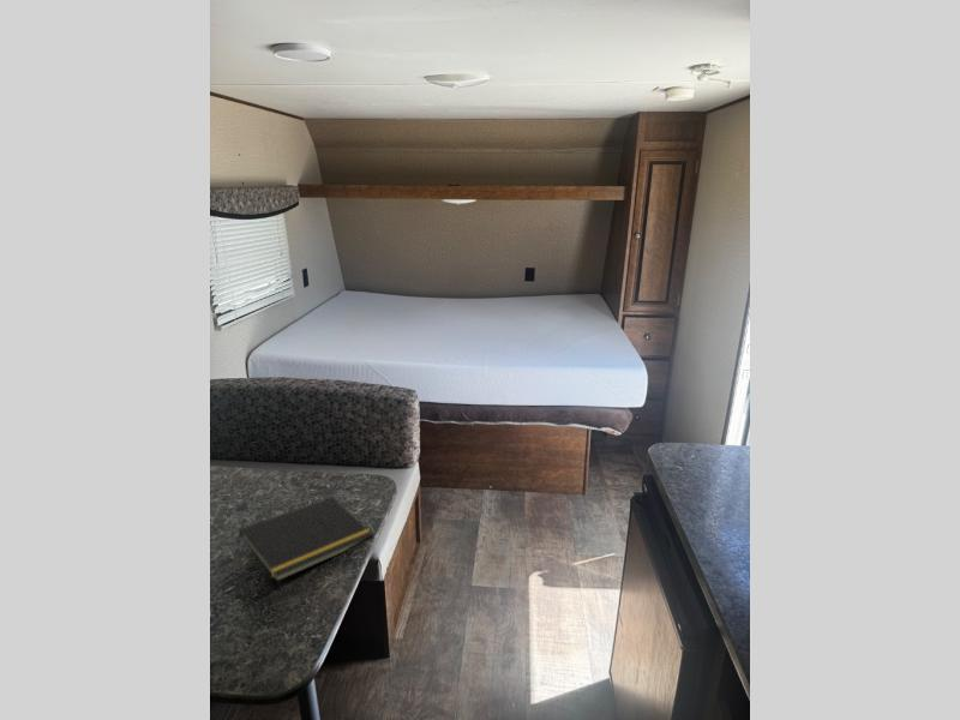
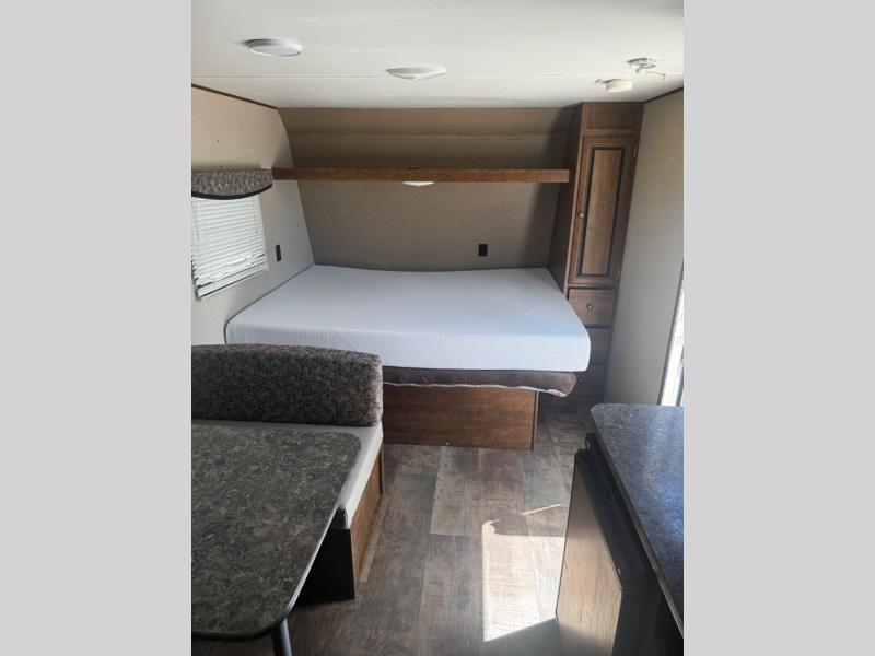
- notepad (307, 534)
